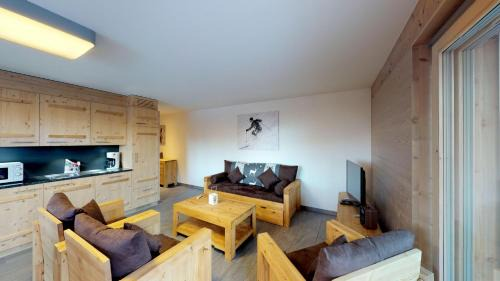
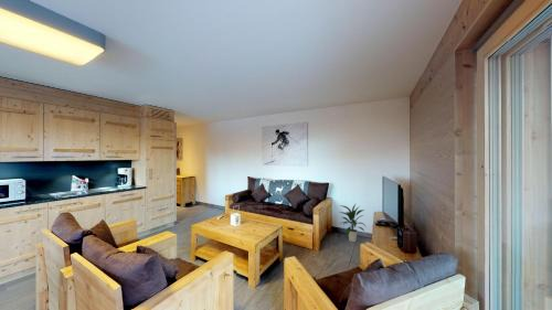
+ indoor plant (351, 222)
